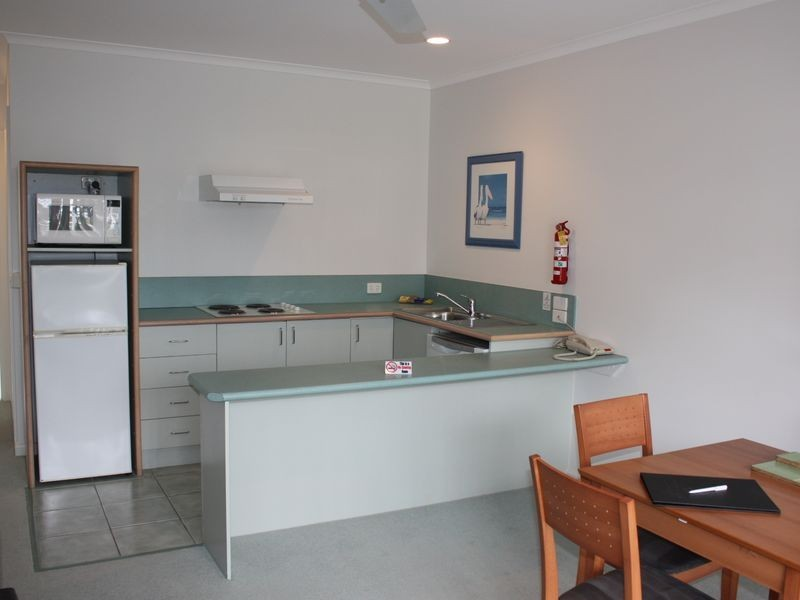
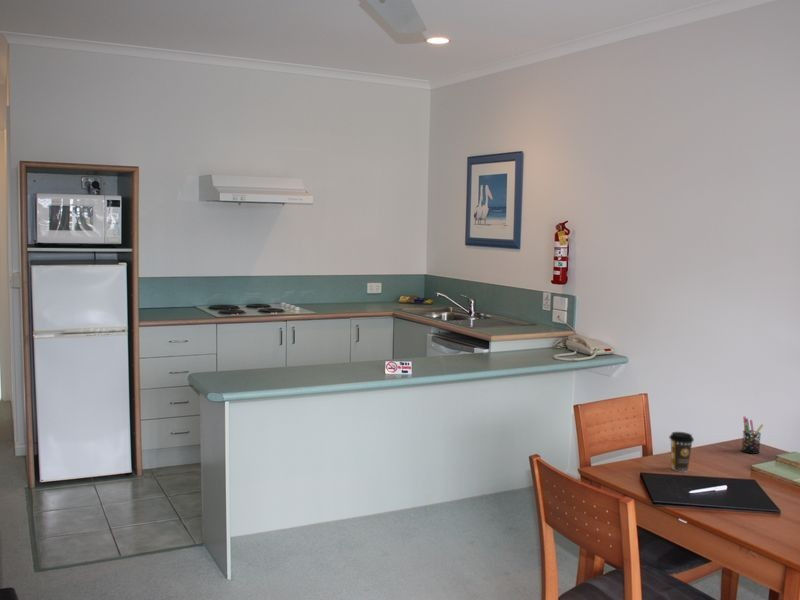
+ coffee cup (680, 451)
+ pen holder (749, 434)
